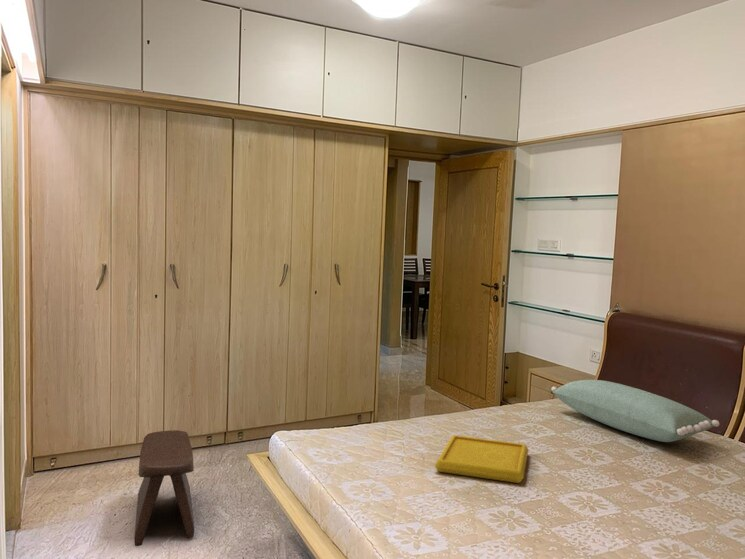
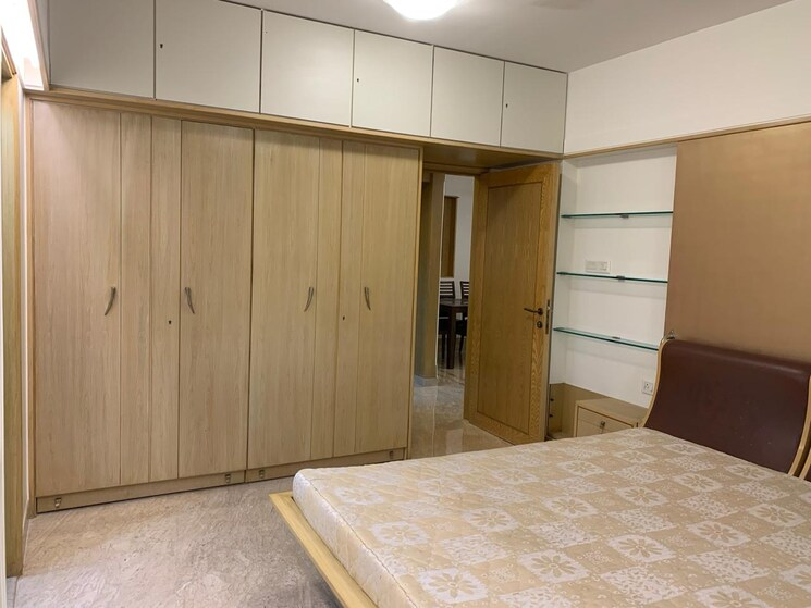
- pillow (628, 407)
- serving tray (483, 457)
- stool (162, 480)
